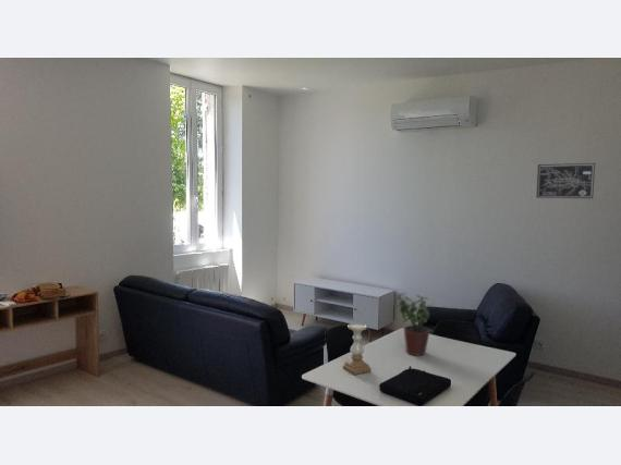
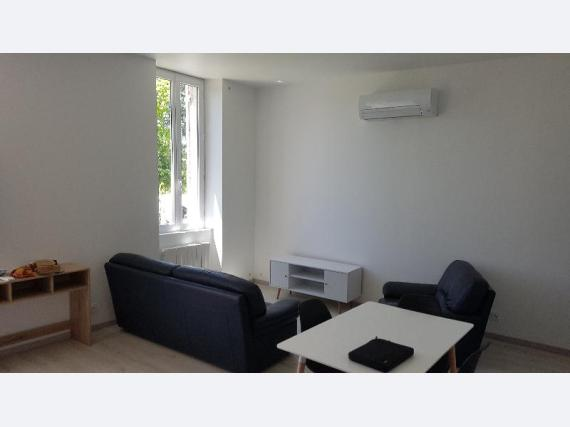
- wall art (564, 181)
- potted plant (416, 321)
- candle holder (356, 347)
